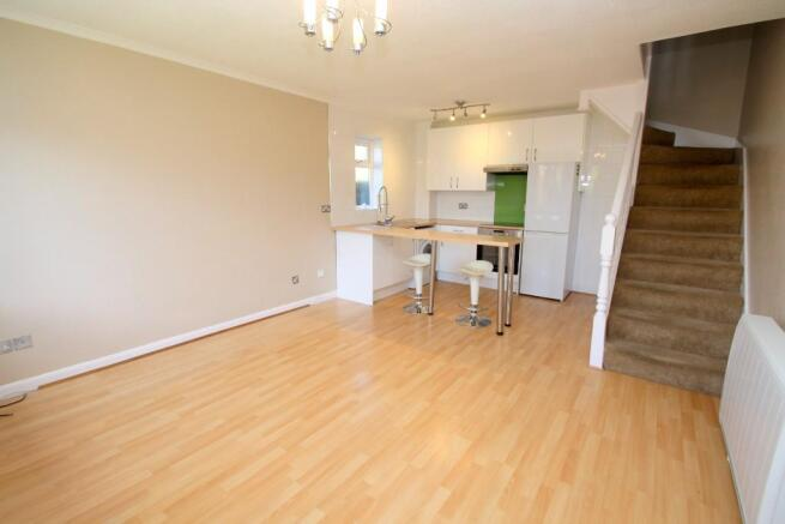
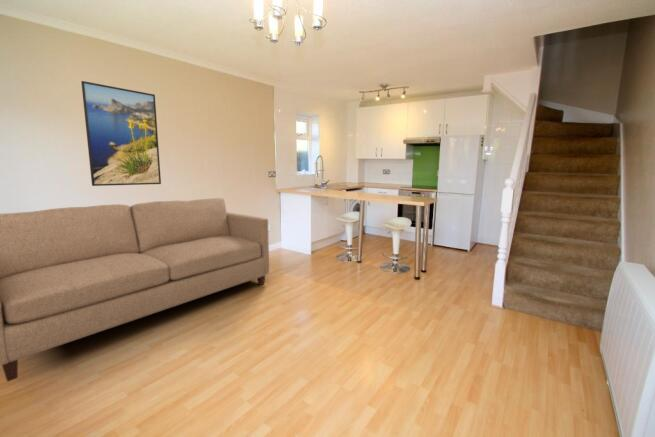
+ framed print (125, 137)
+ sofa (146, 257)
